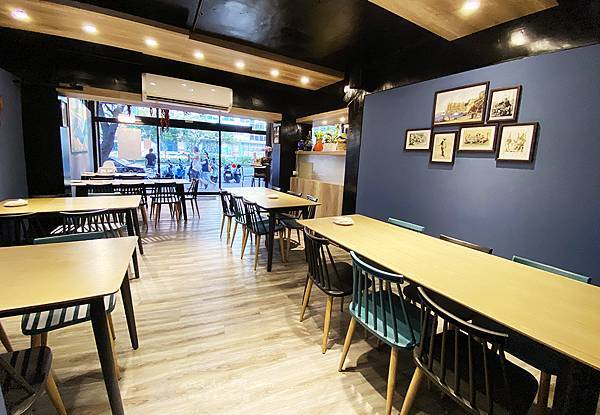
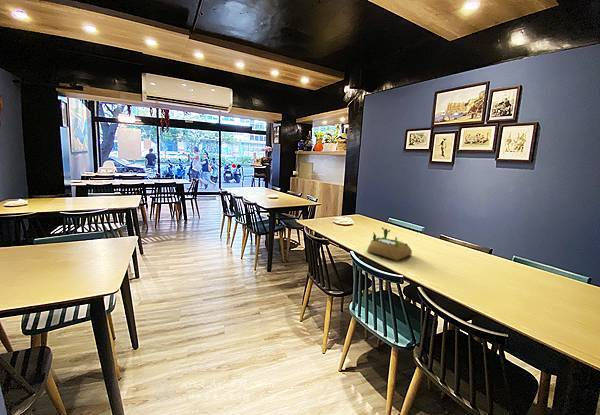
+ succulent planter (390, 241)
